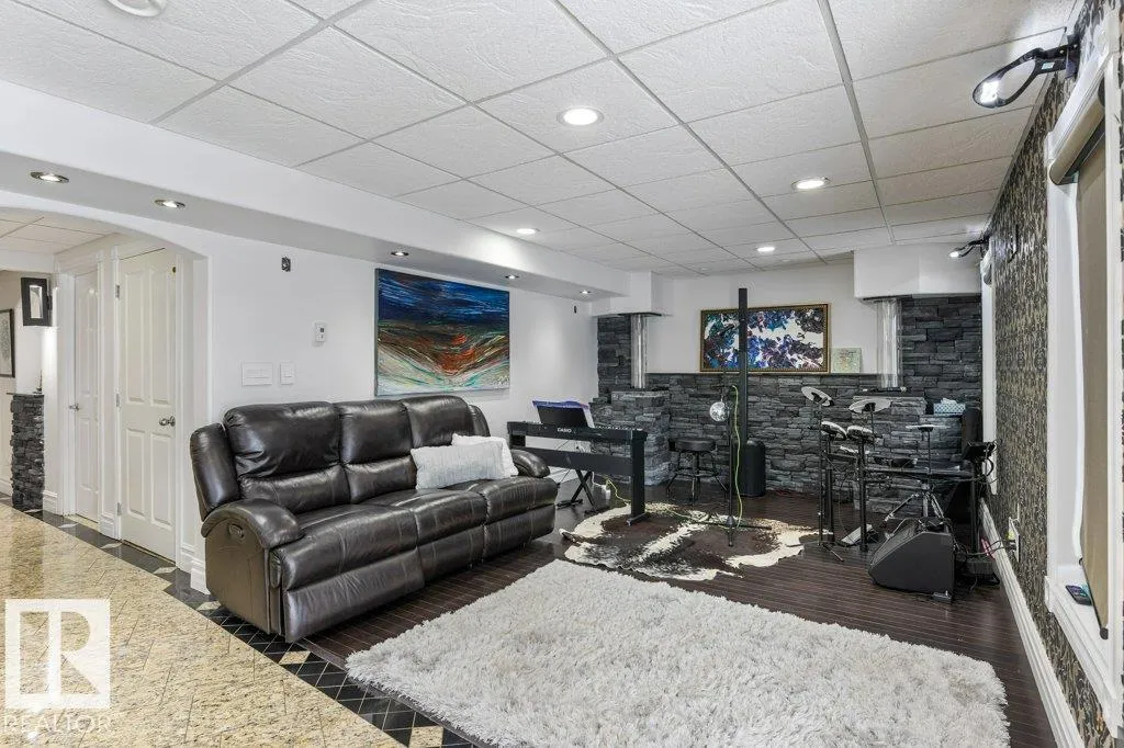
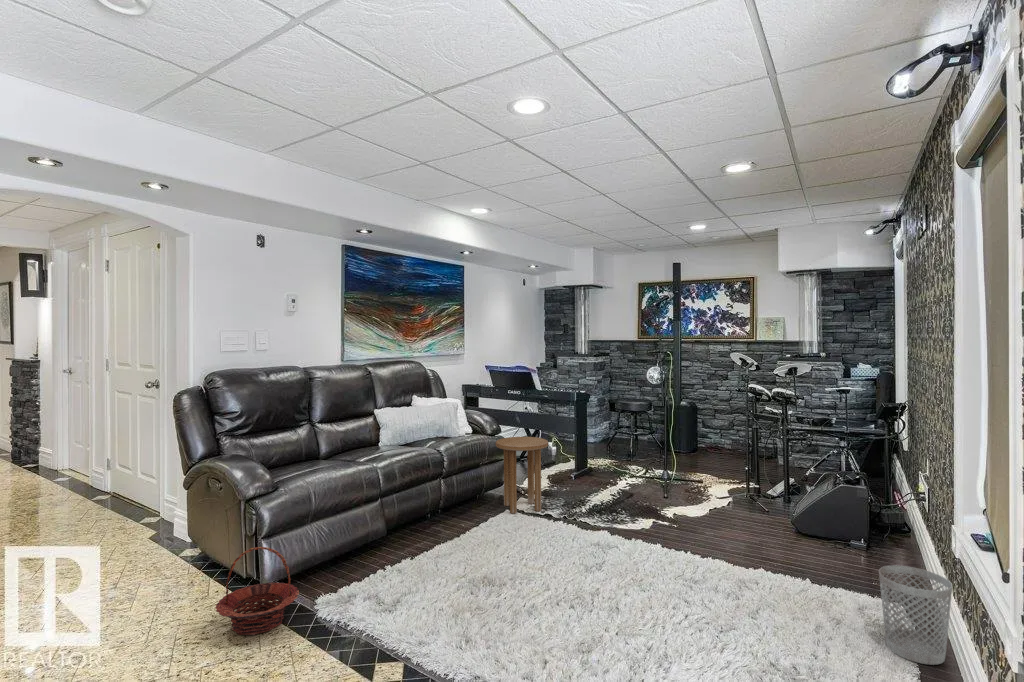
+ side table (528, 474)
+ wastebasket (913, 614)
+ basket (258, 585)
